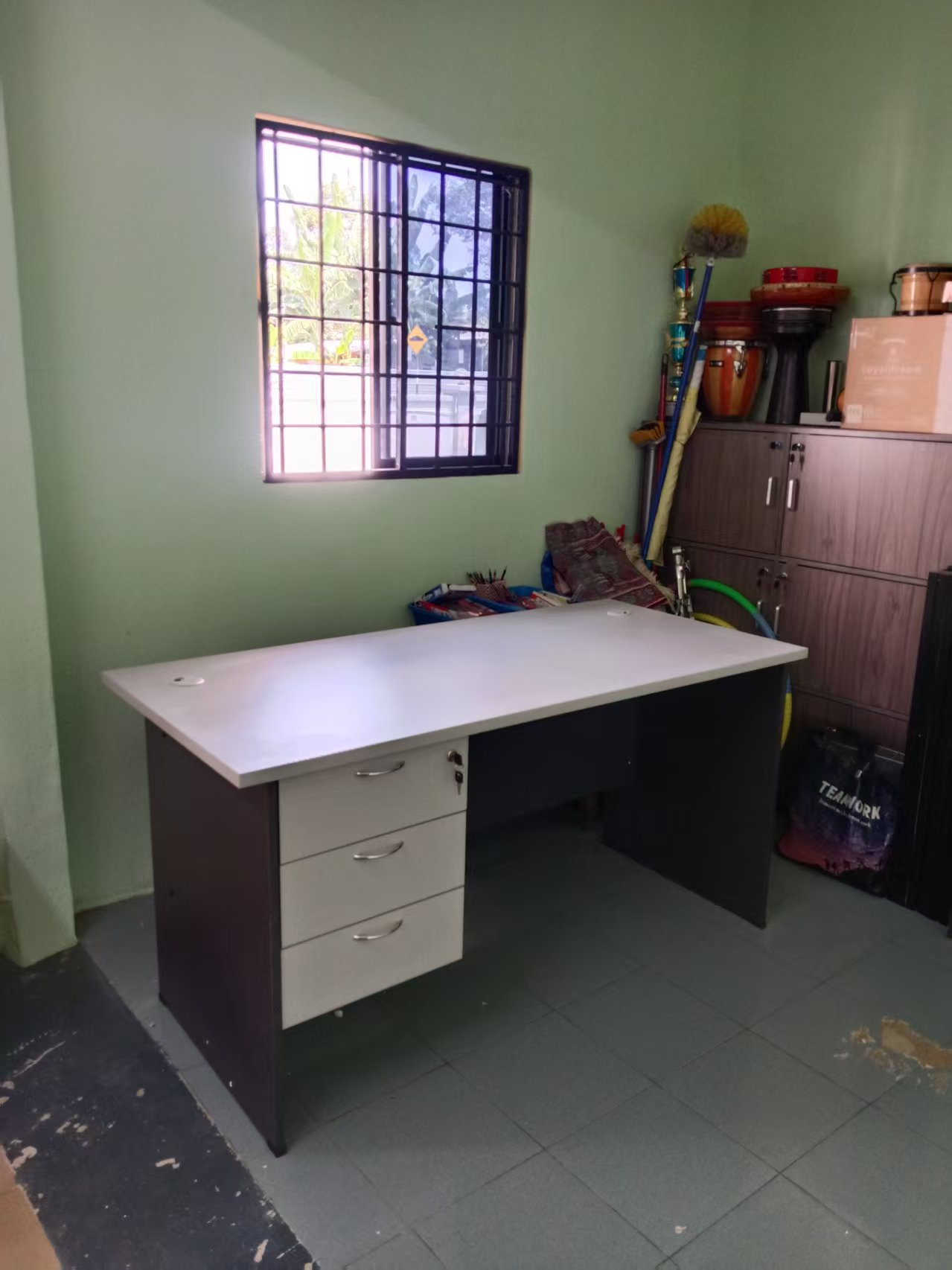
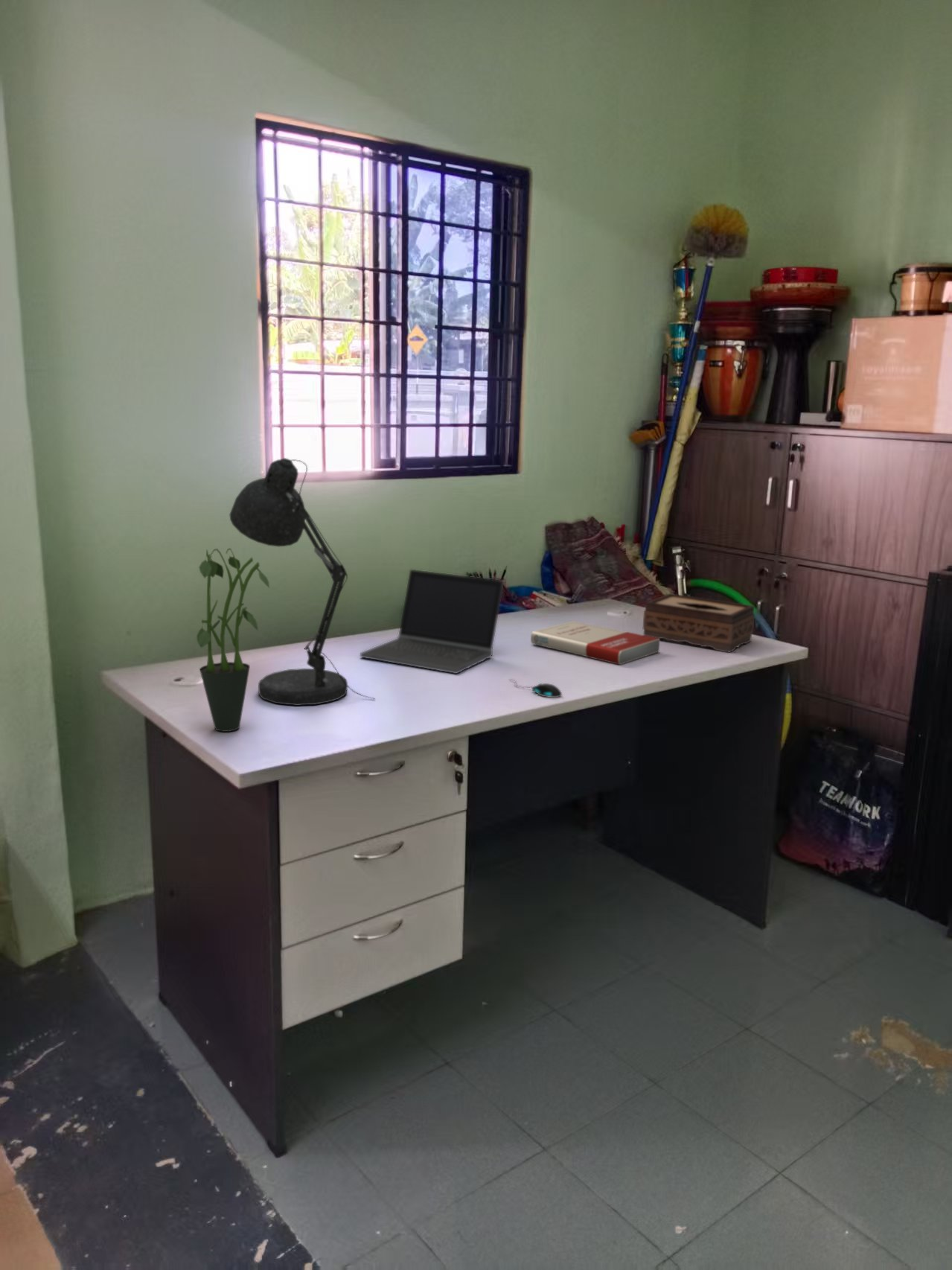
+ desk lamp (318, 555)
+ mouse (535, 686)
+ book (595, 642)
+ laptop computer (432, 619)
+ tissue box (698, 622)
+ potted plant (232, 640)
